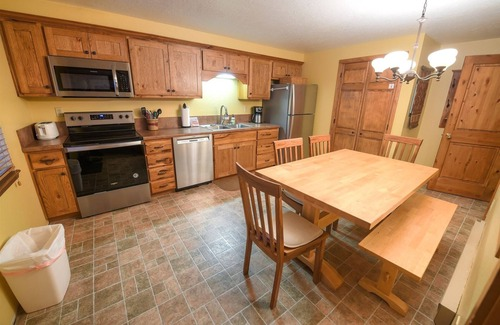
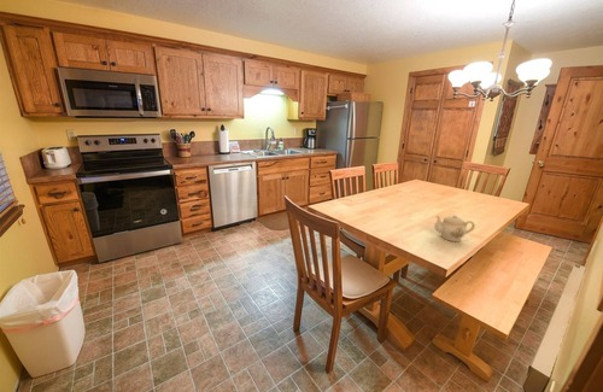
+ teapot (453, 227)
